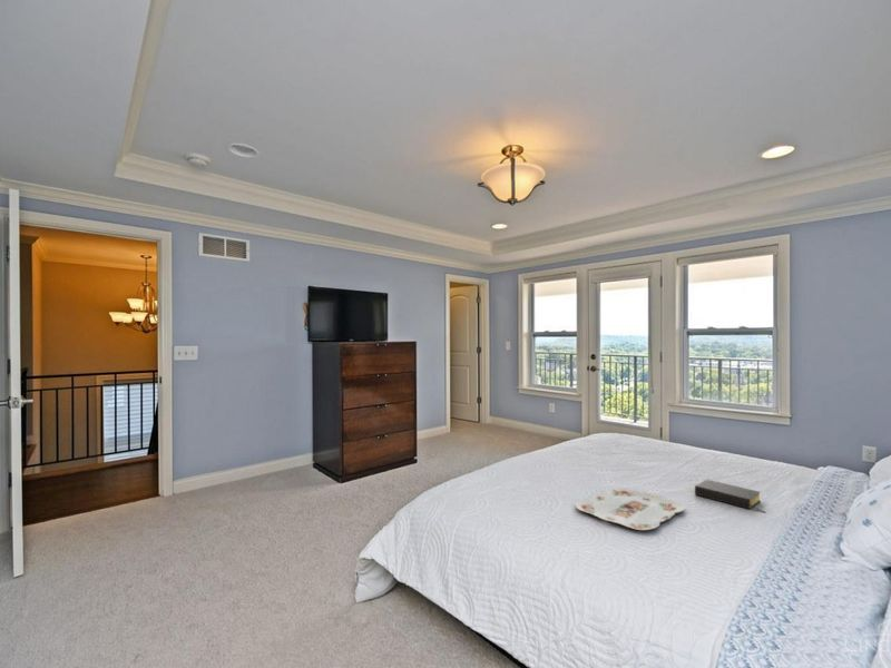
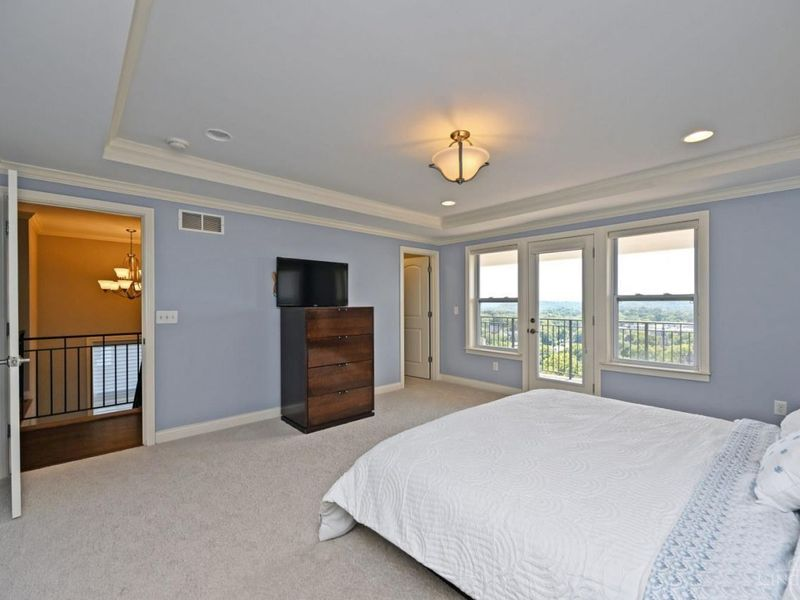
- serving tray (629, 507)
- bible (733, 494)
